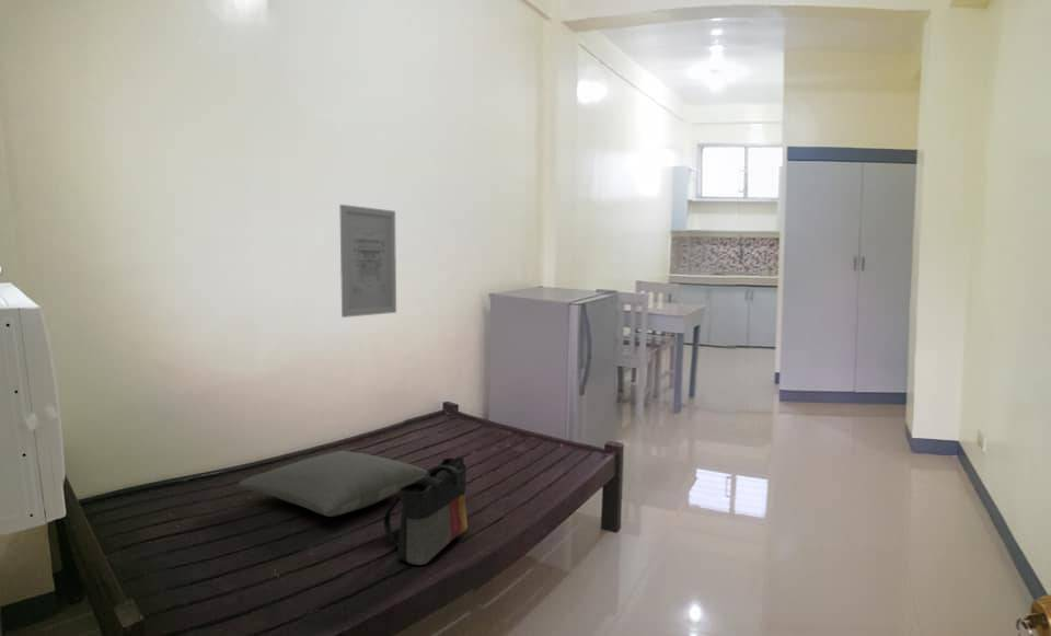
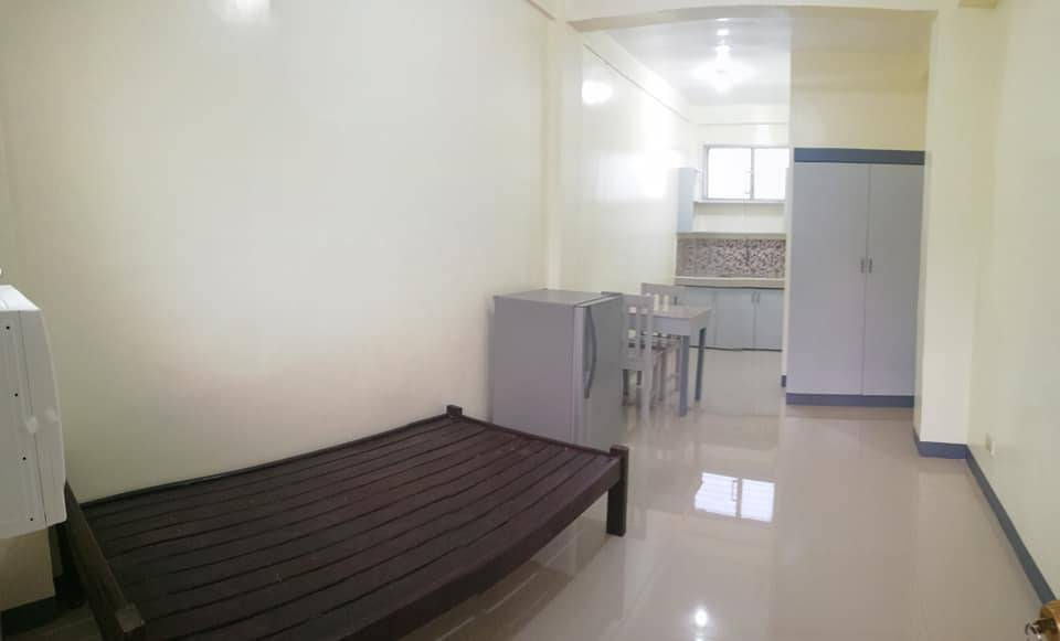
- tote bag (427, 506)
- pillow (336, 478)
- wall art (369, 262)
